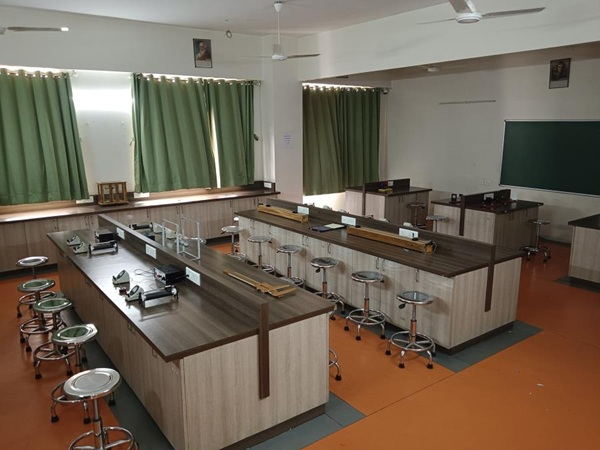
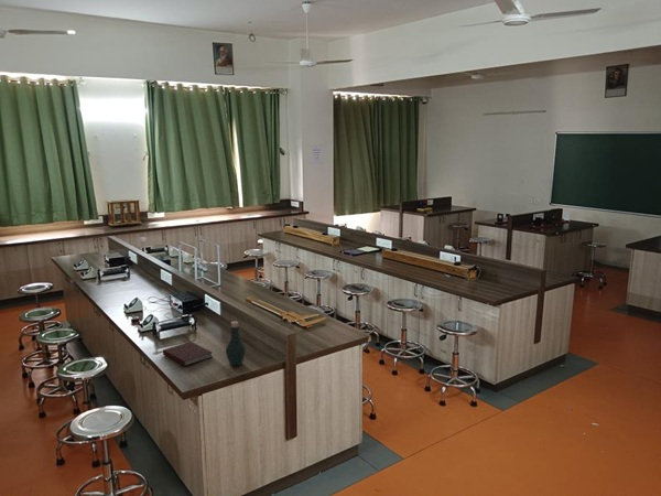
+ notebook (187, 353)
+ bottle (235, 343)
